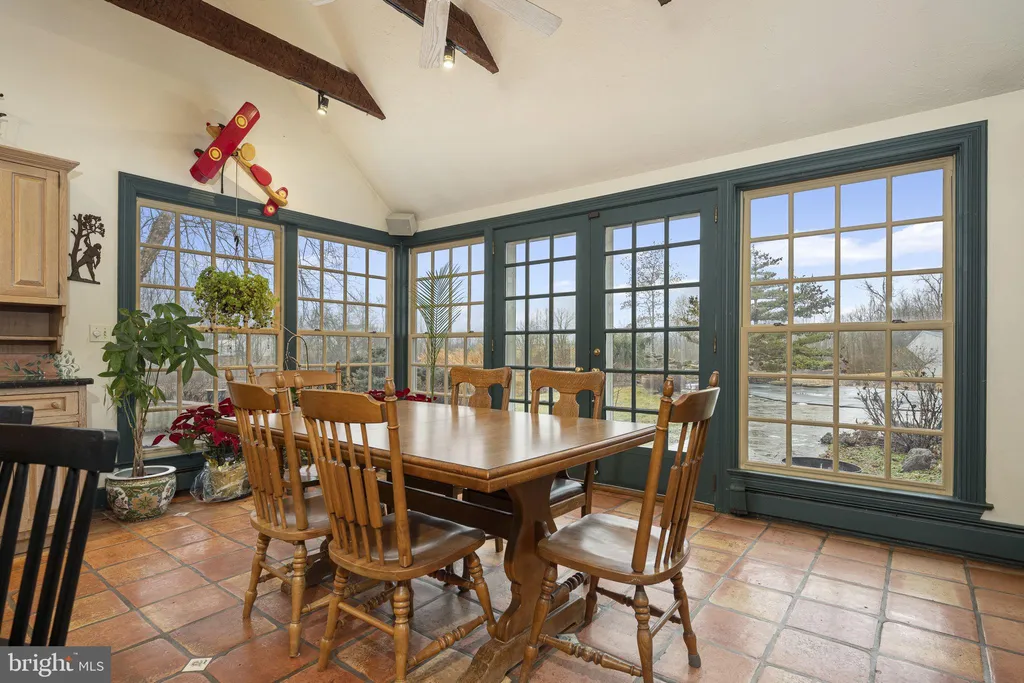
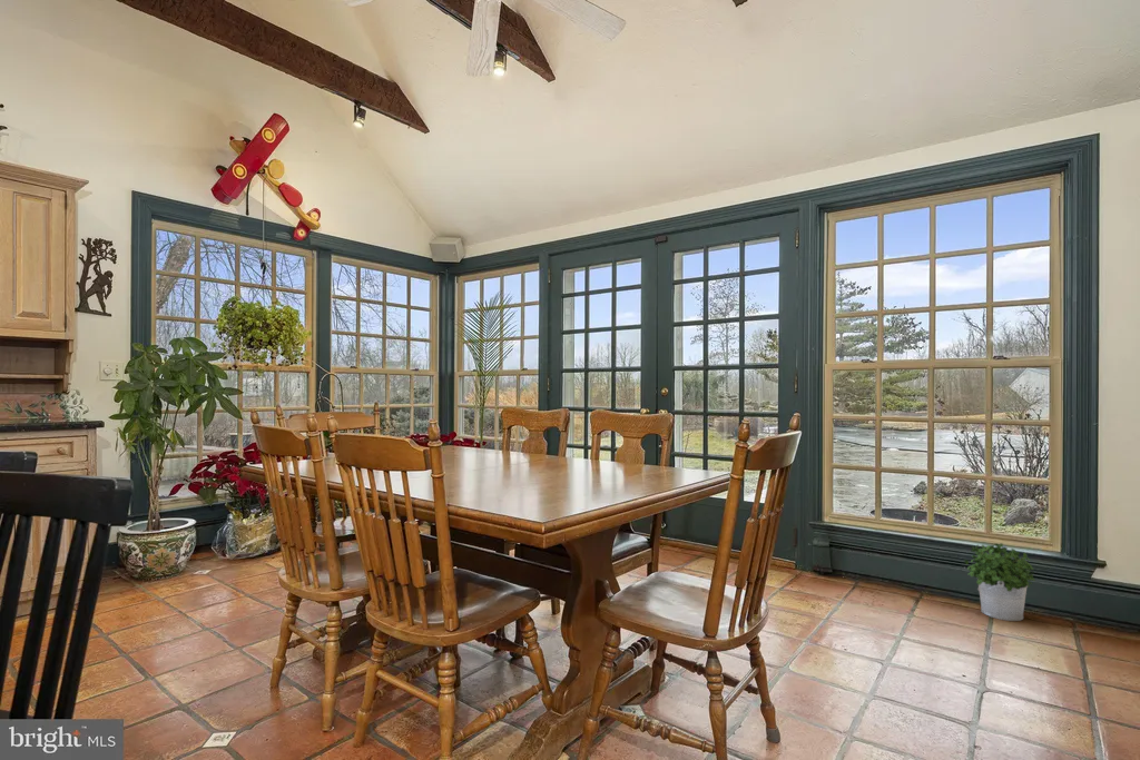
+ potted plant (998, 579)
